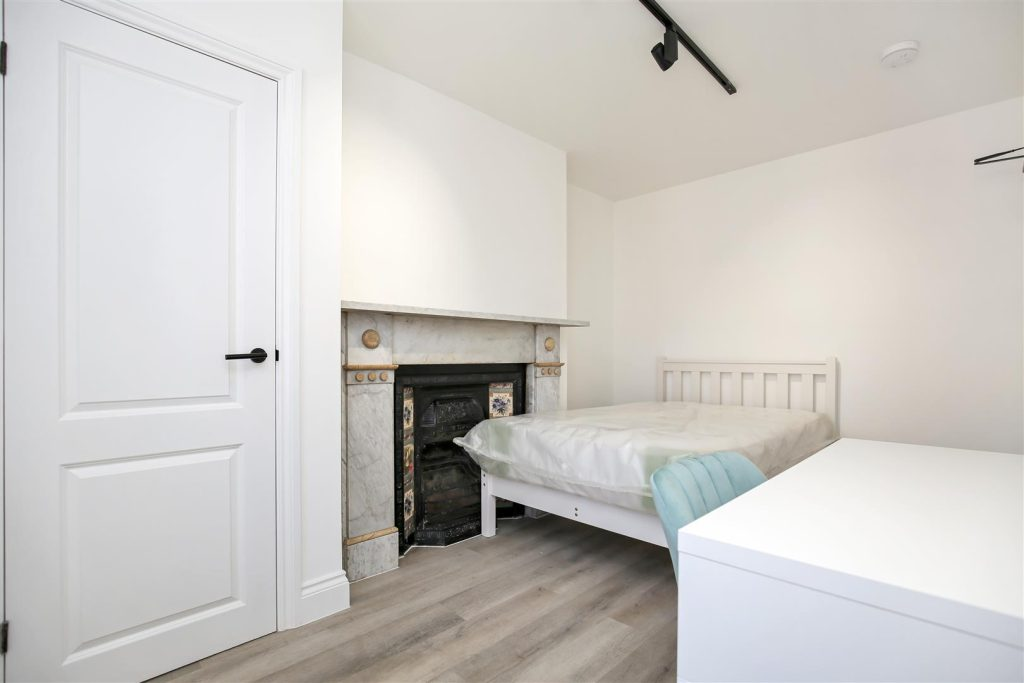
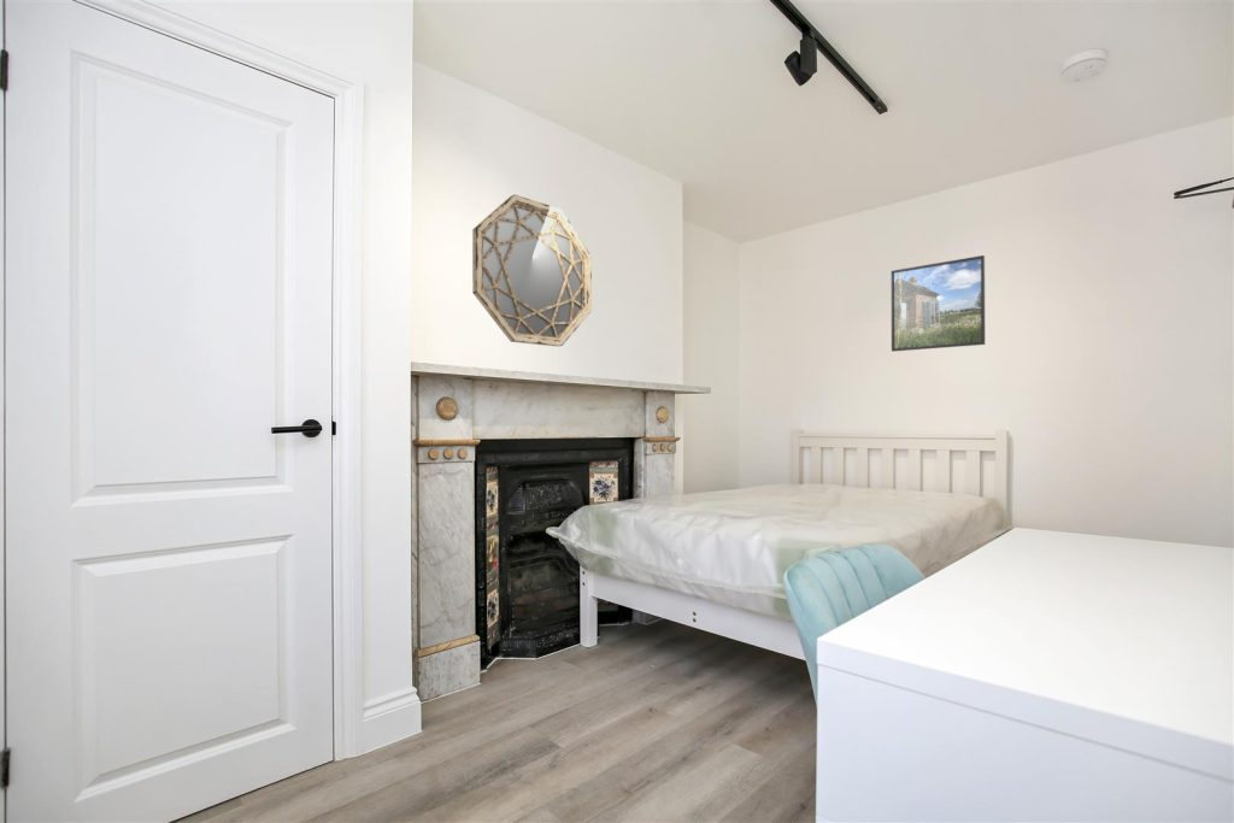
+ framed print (935, 305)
+ home mirror (536, 272)
